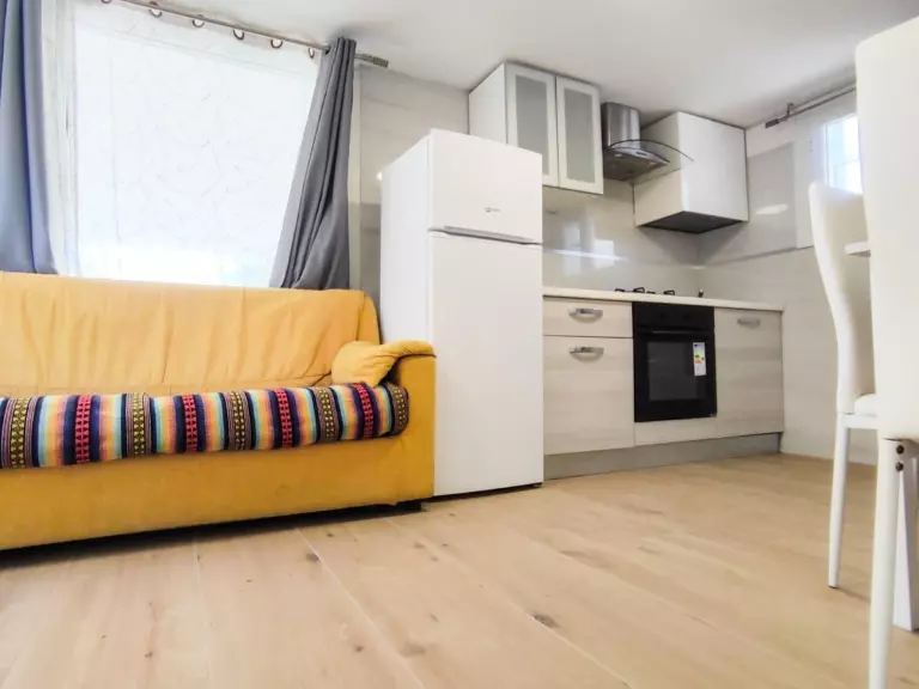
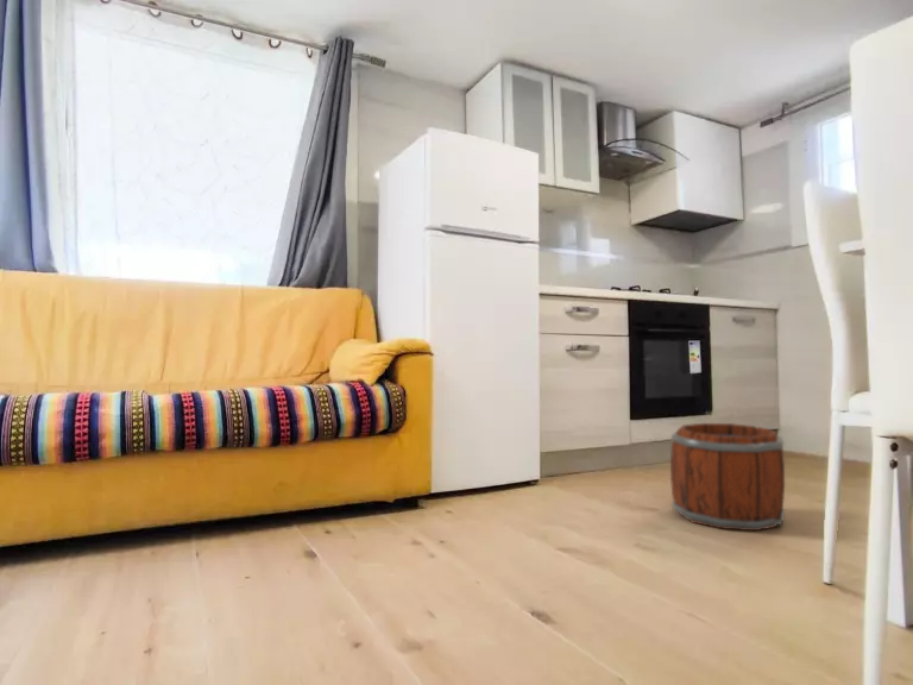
+ bucket (726, 473)
